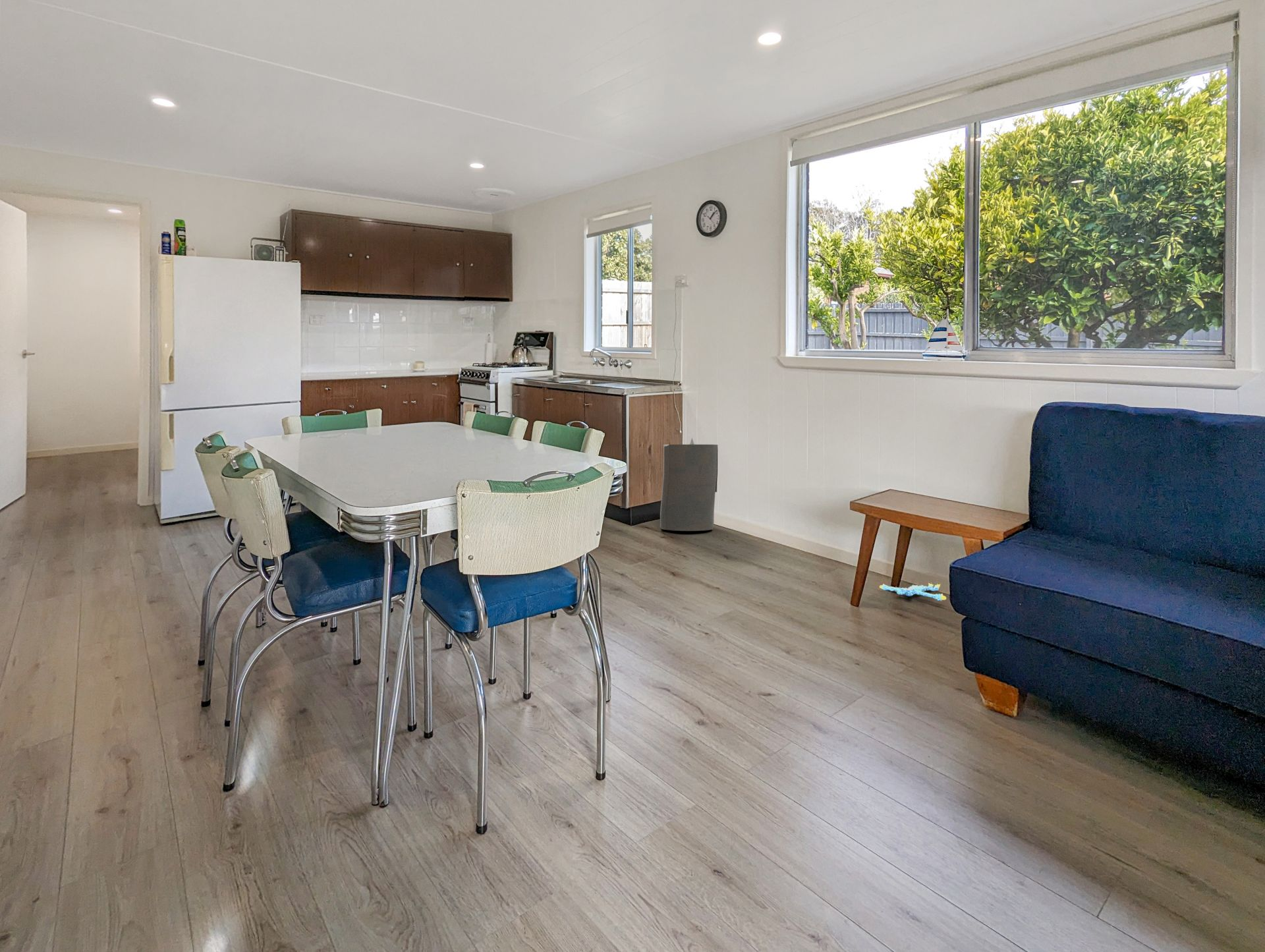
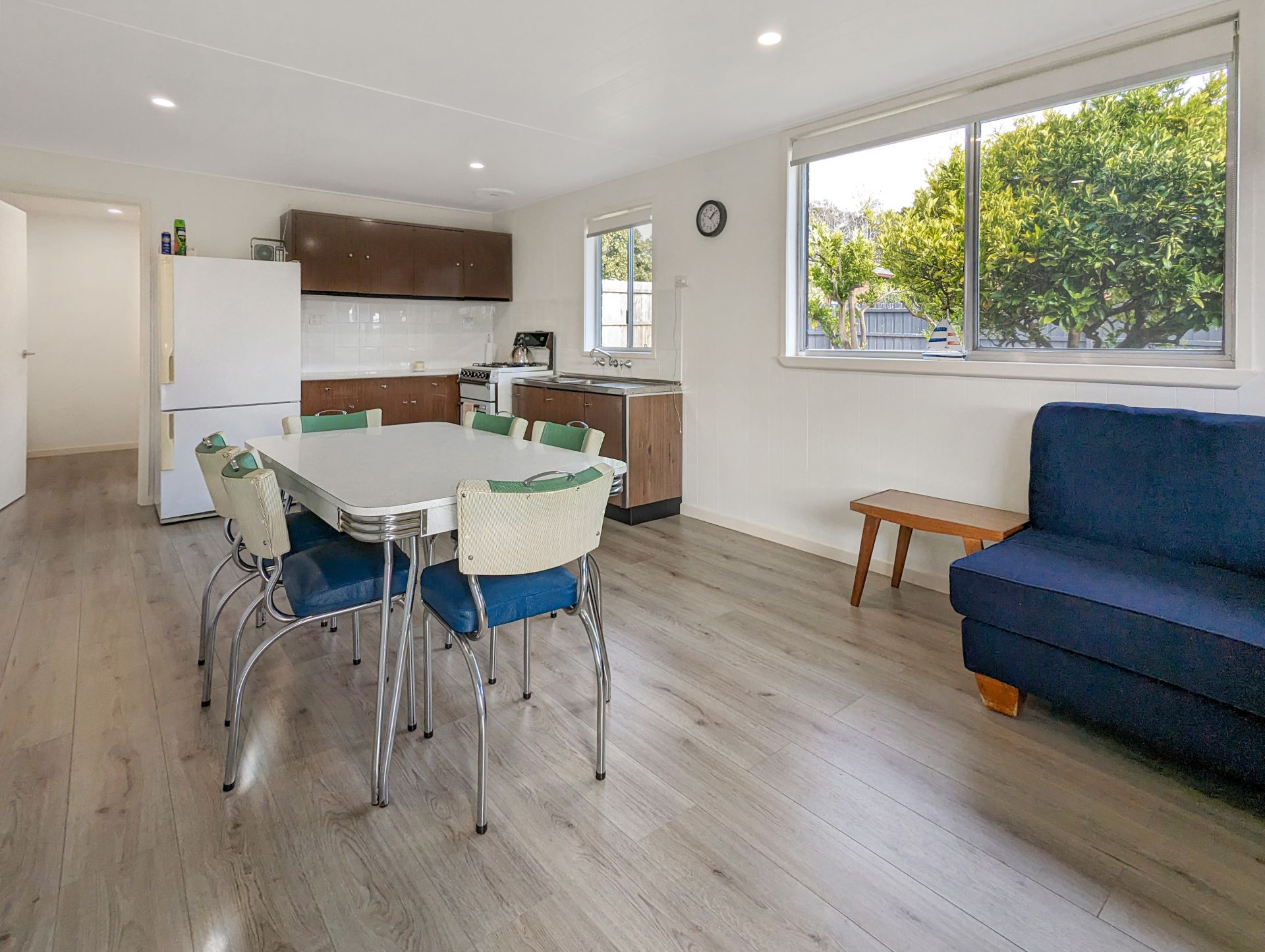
- trash can (689, 482)
- plush toy (919, 589)
